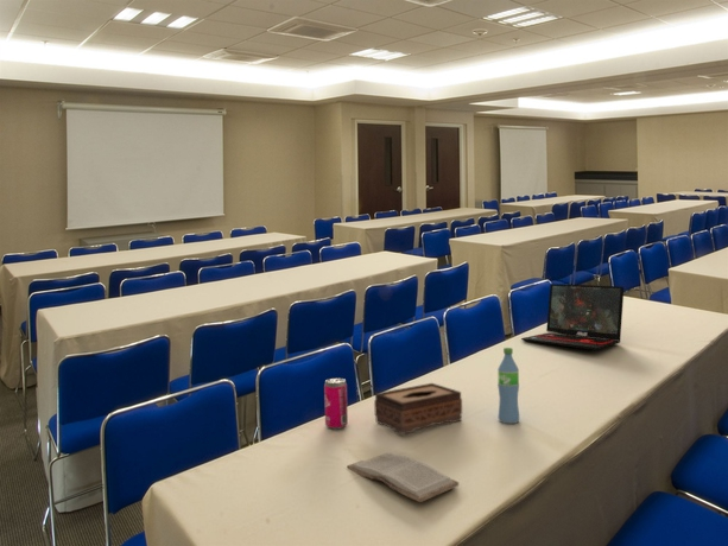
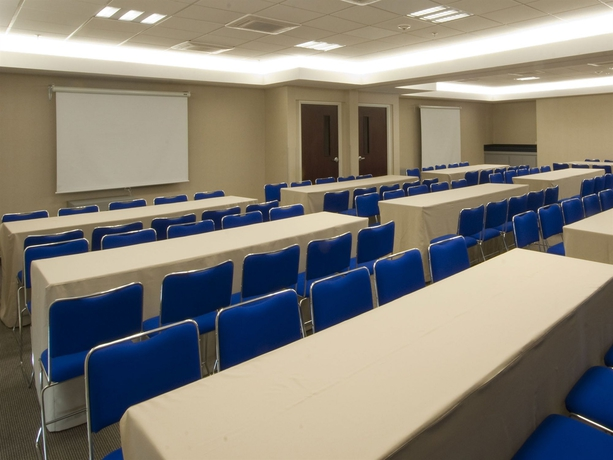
- laptop (571, 313)
- beverage can (335, 402)
- tissue box (418, 406)
- water bottle (508, 385)
- book (400, 471)
